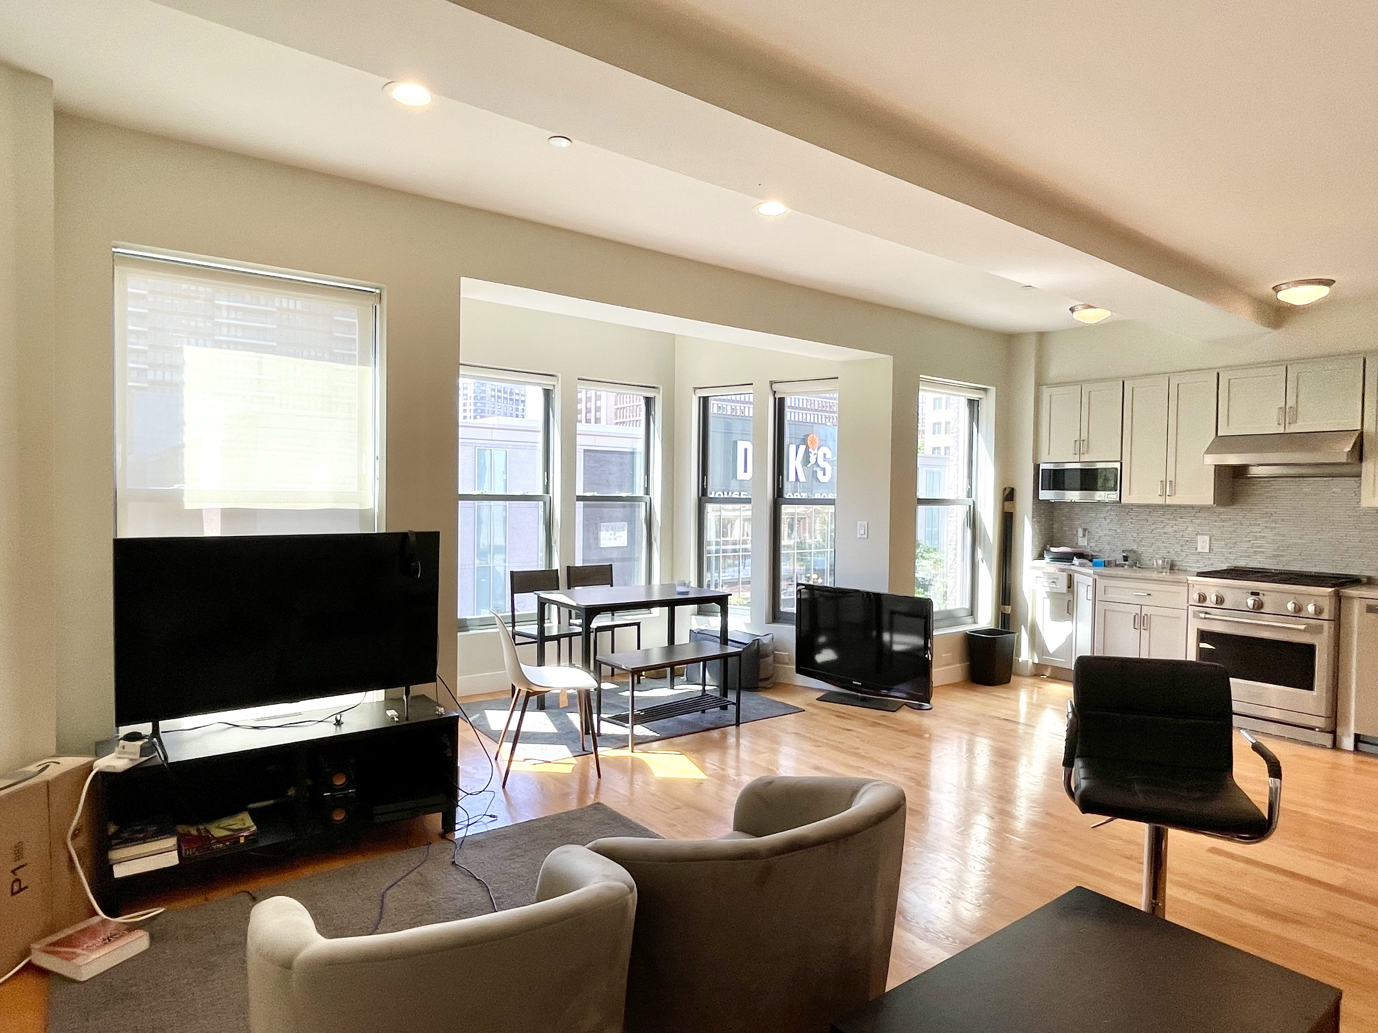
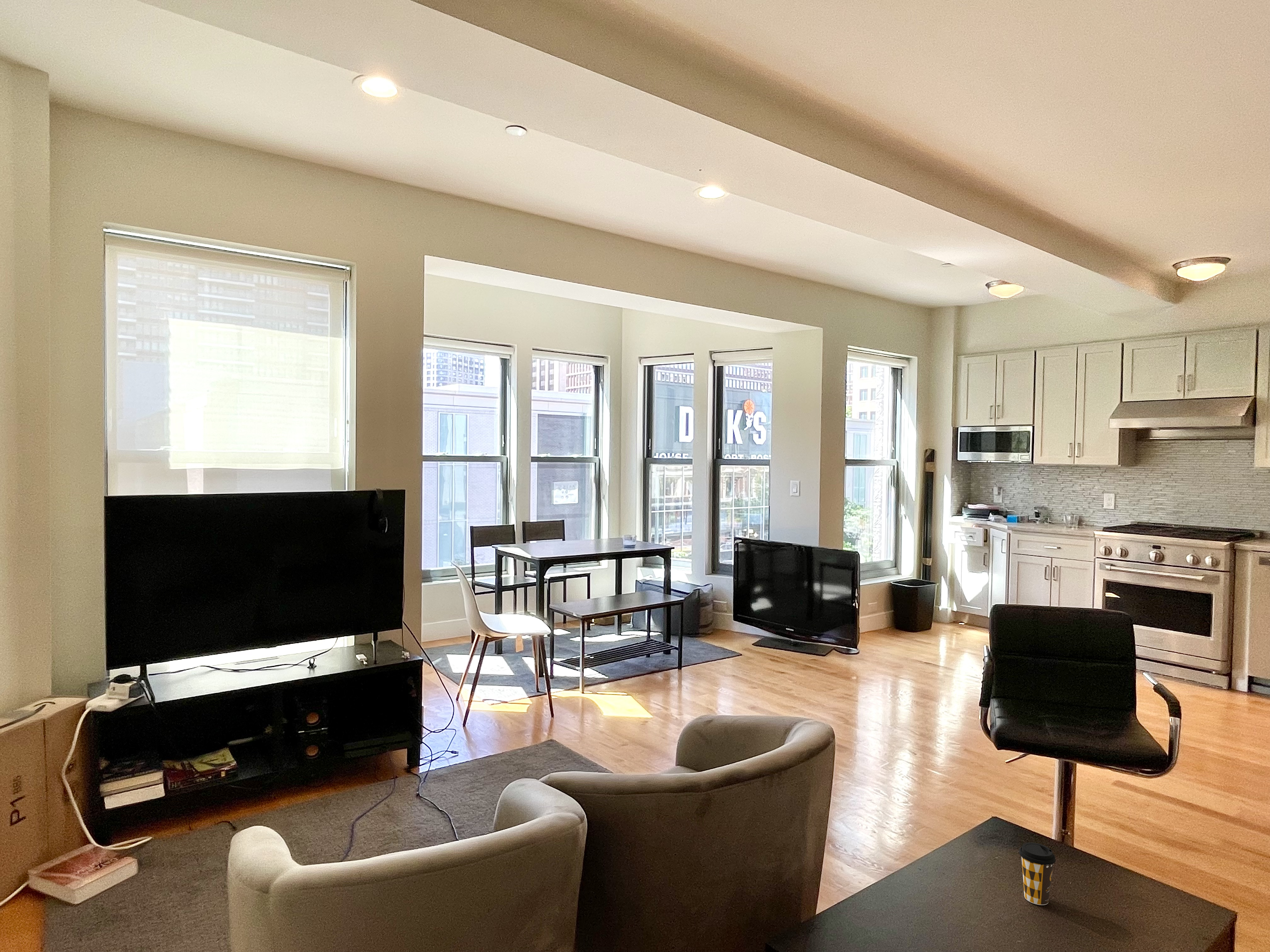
+ coffee cup (1037, 874)
